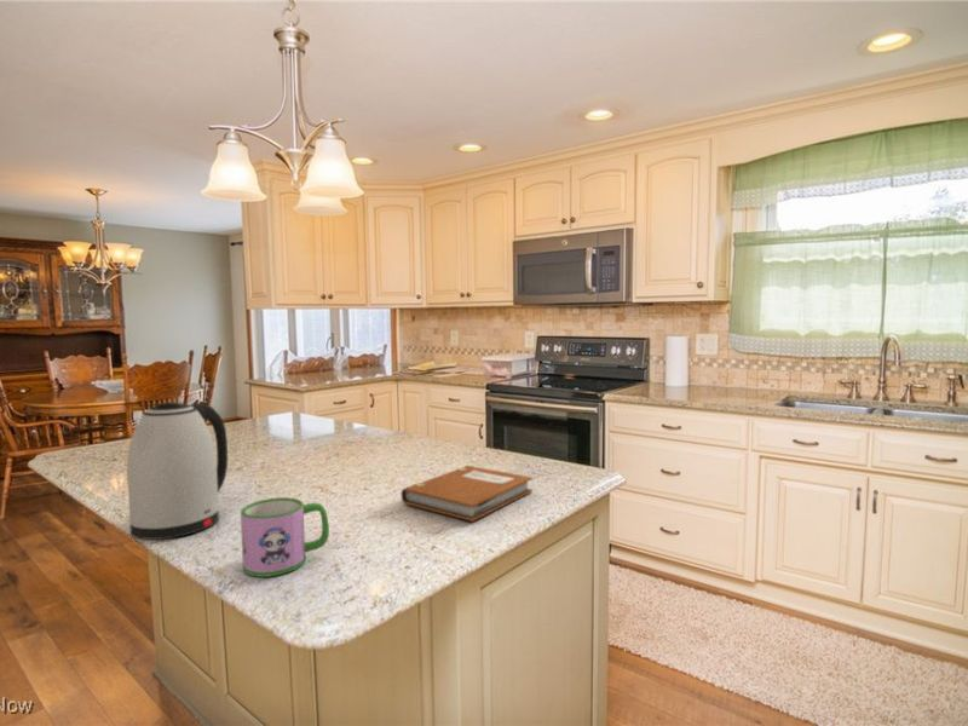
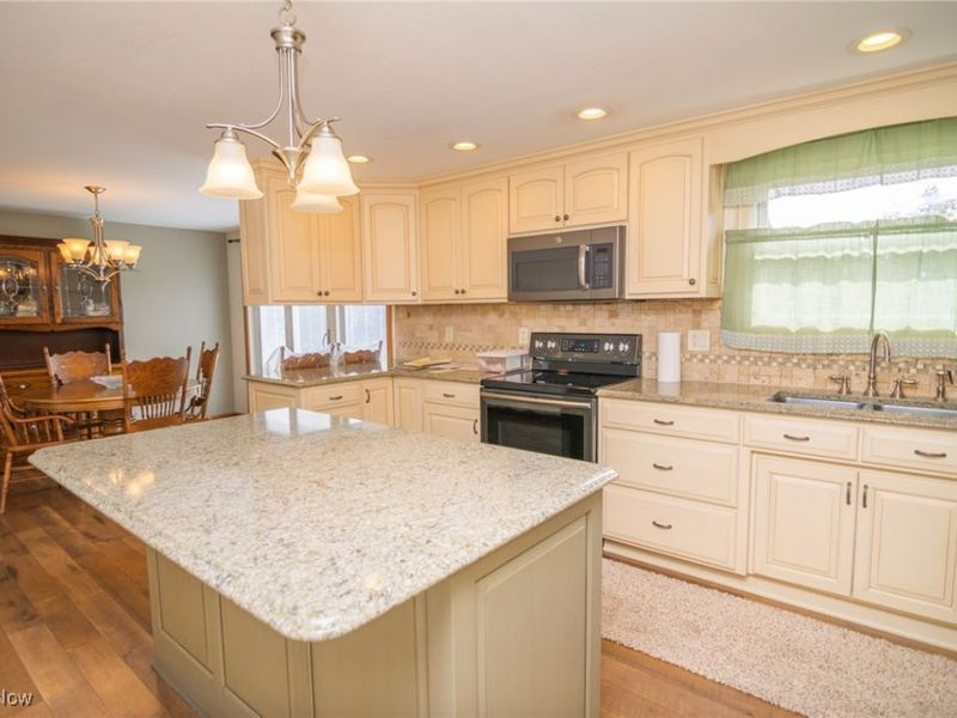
- mug (286, 532)
- kettle (185, 460)
- notebook (469, 489)
